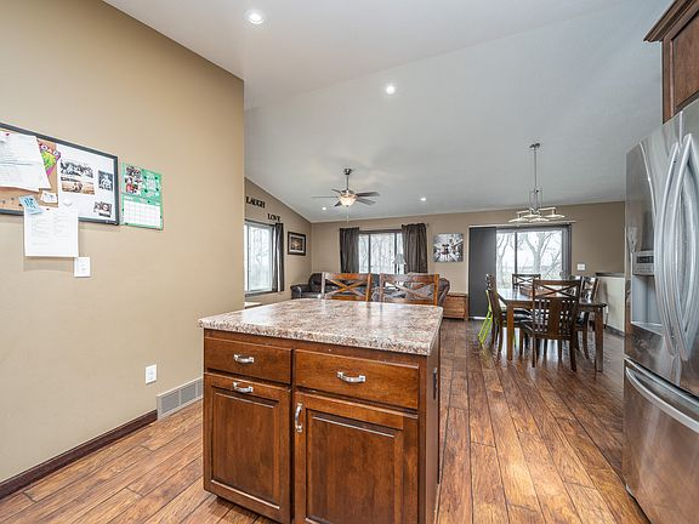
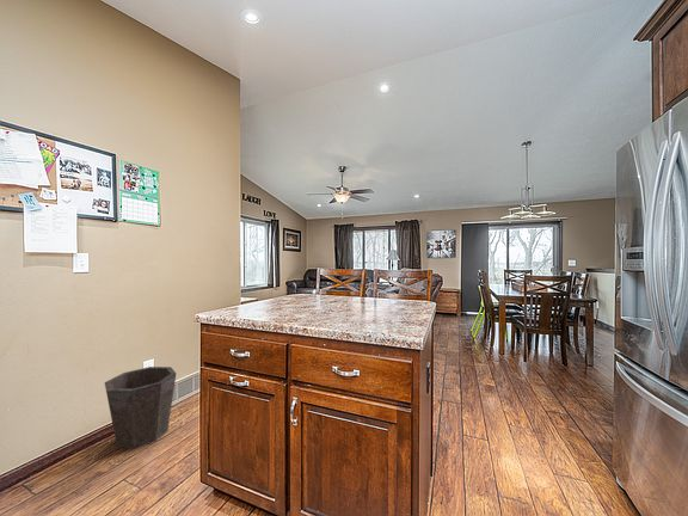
+ waste bin (141, 406)
